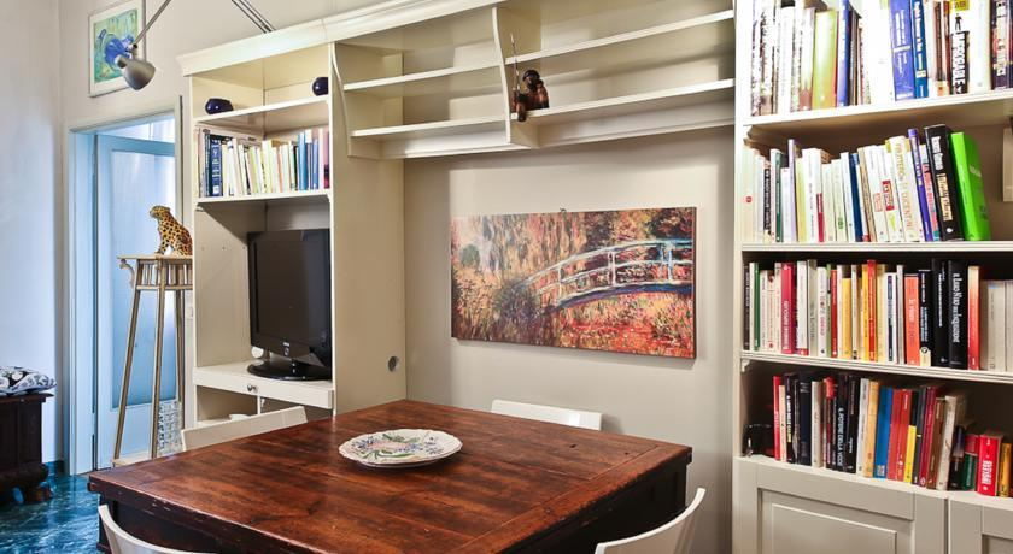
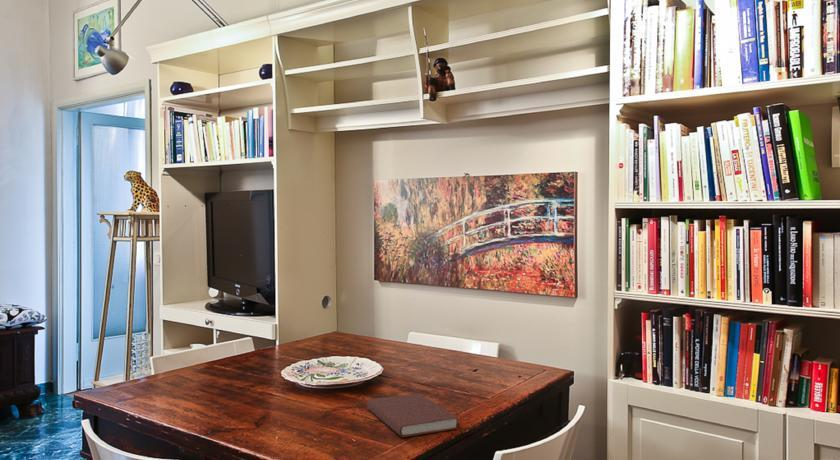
+ book (410, 413)
